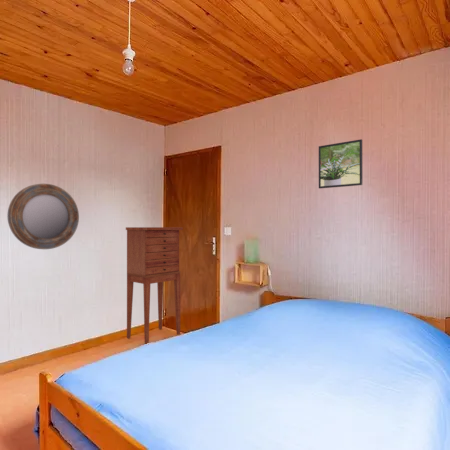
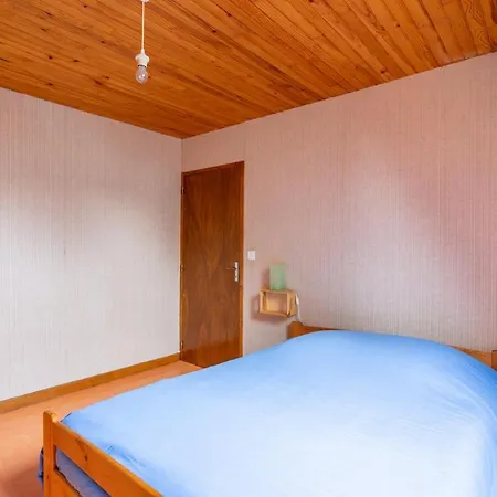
- cabinet (154, 281)
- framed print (339, 164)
- home mirror (45, 216)
